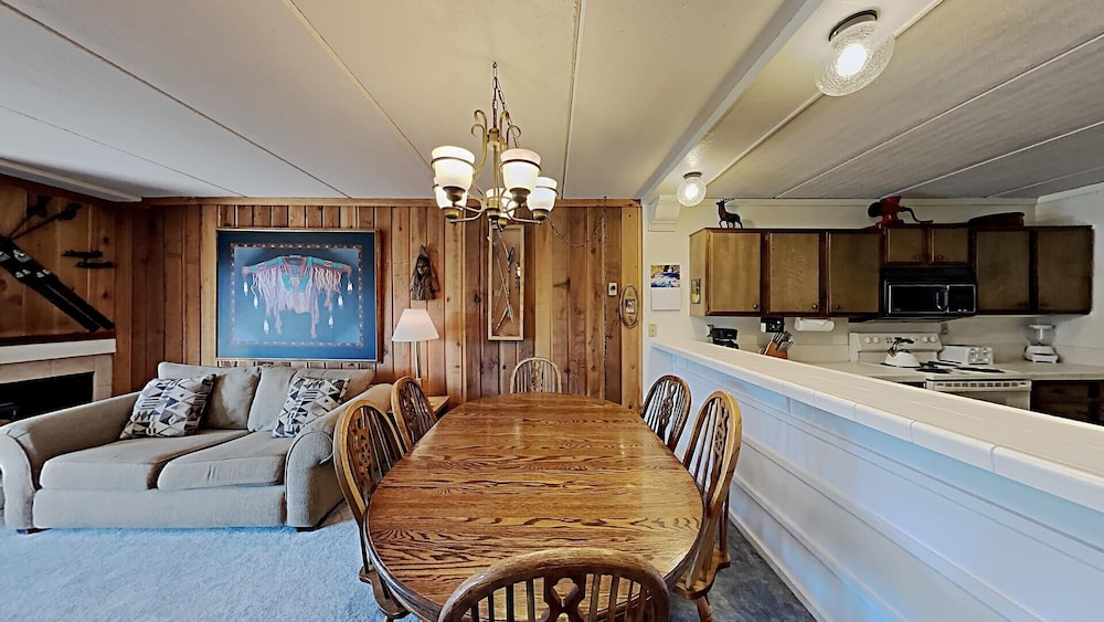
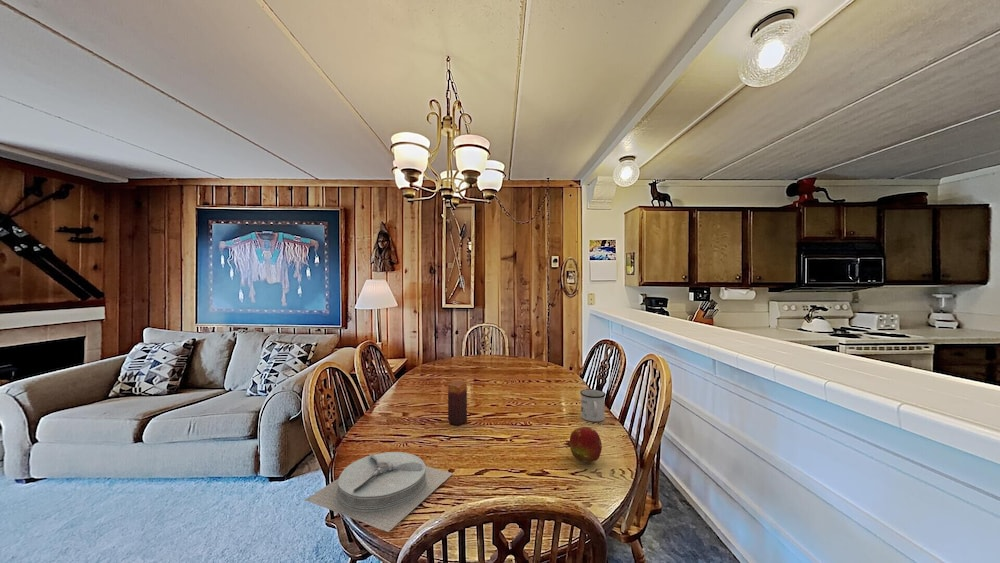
+ fruit (582, 444)
+ candle (457, 402)
+ plate (383, 475)
+ mug (593, 406)
